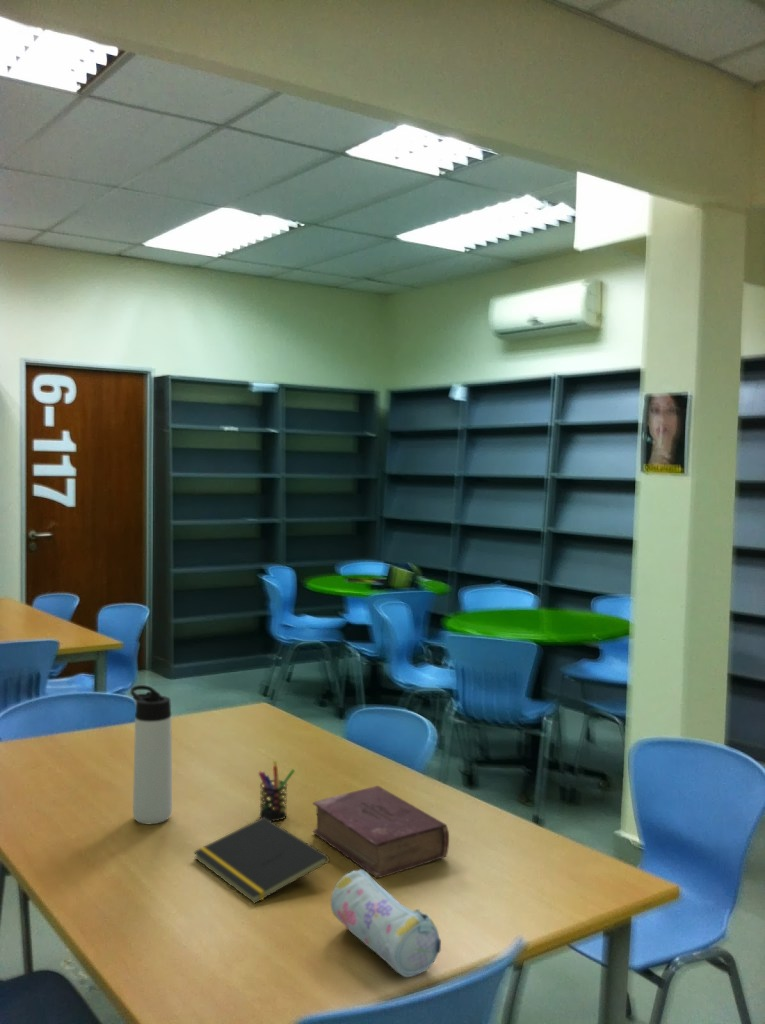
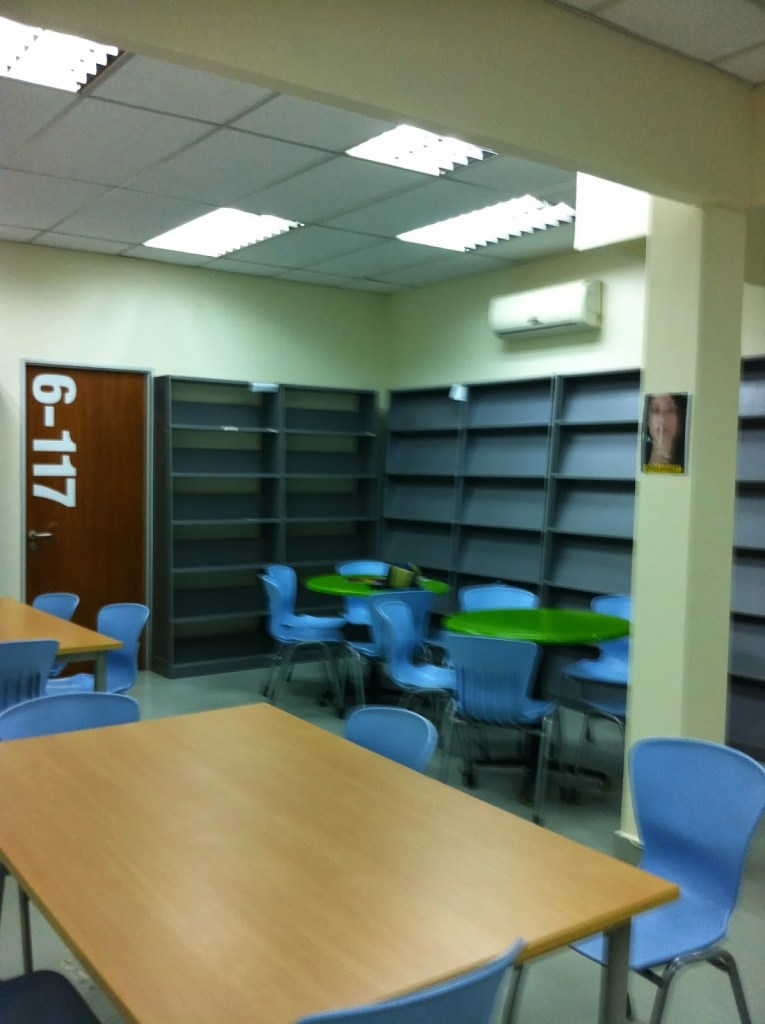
- book (378, 828)
- thermos bottle (149, 753)
- pen holder (276, 789)
- pencil case (383, 920)
- notepad (259, 856)
